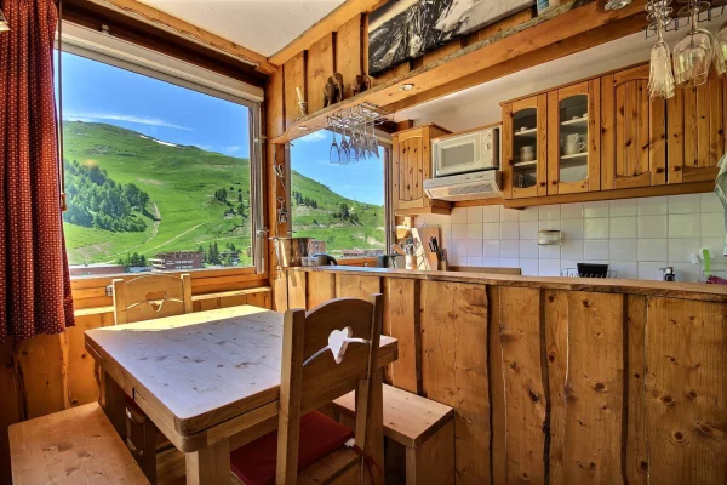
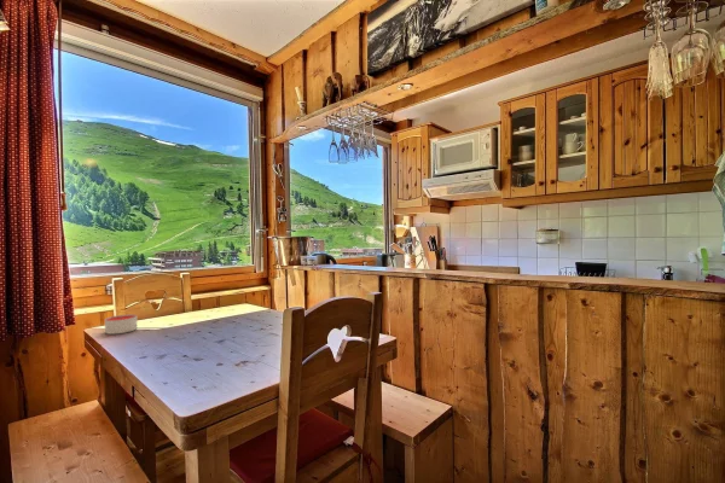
+ candle (121, 322)
